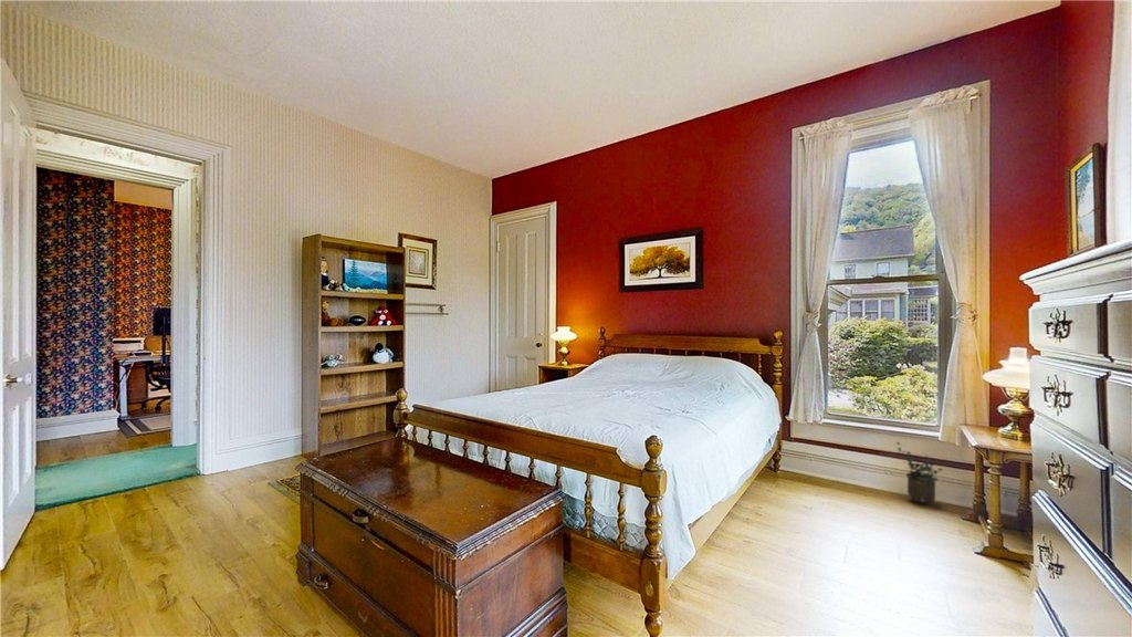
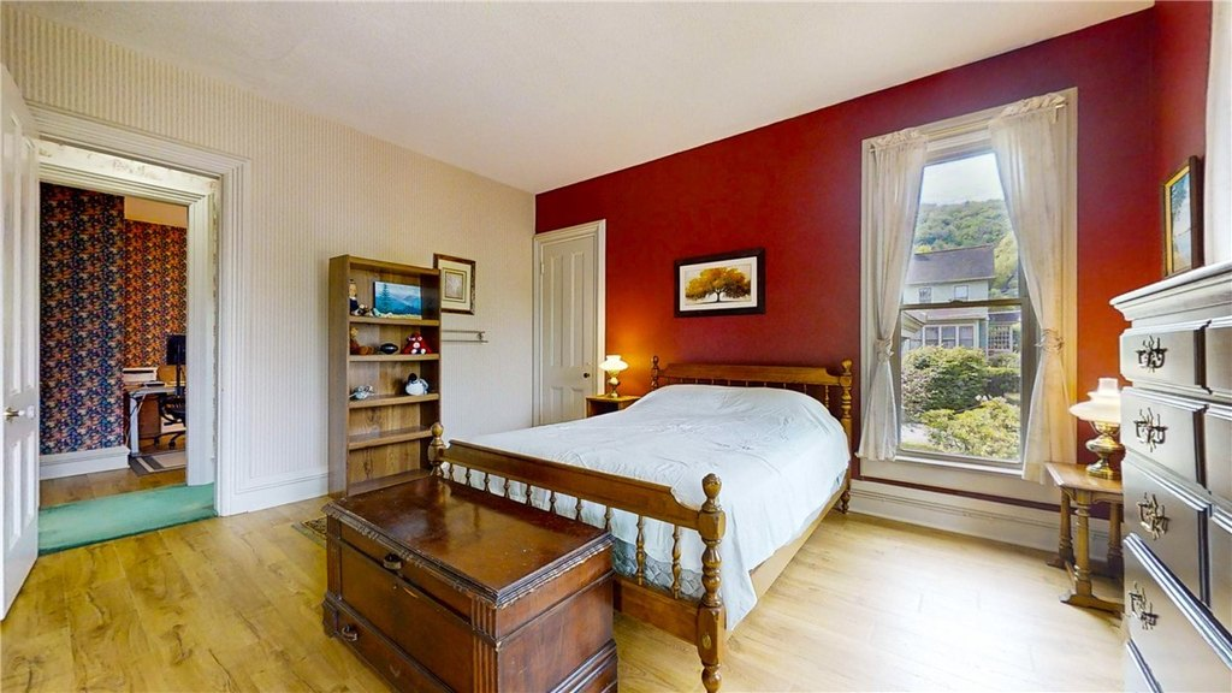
- potted plant (919, 473)
